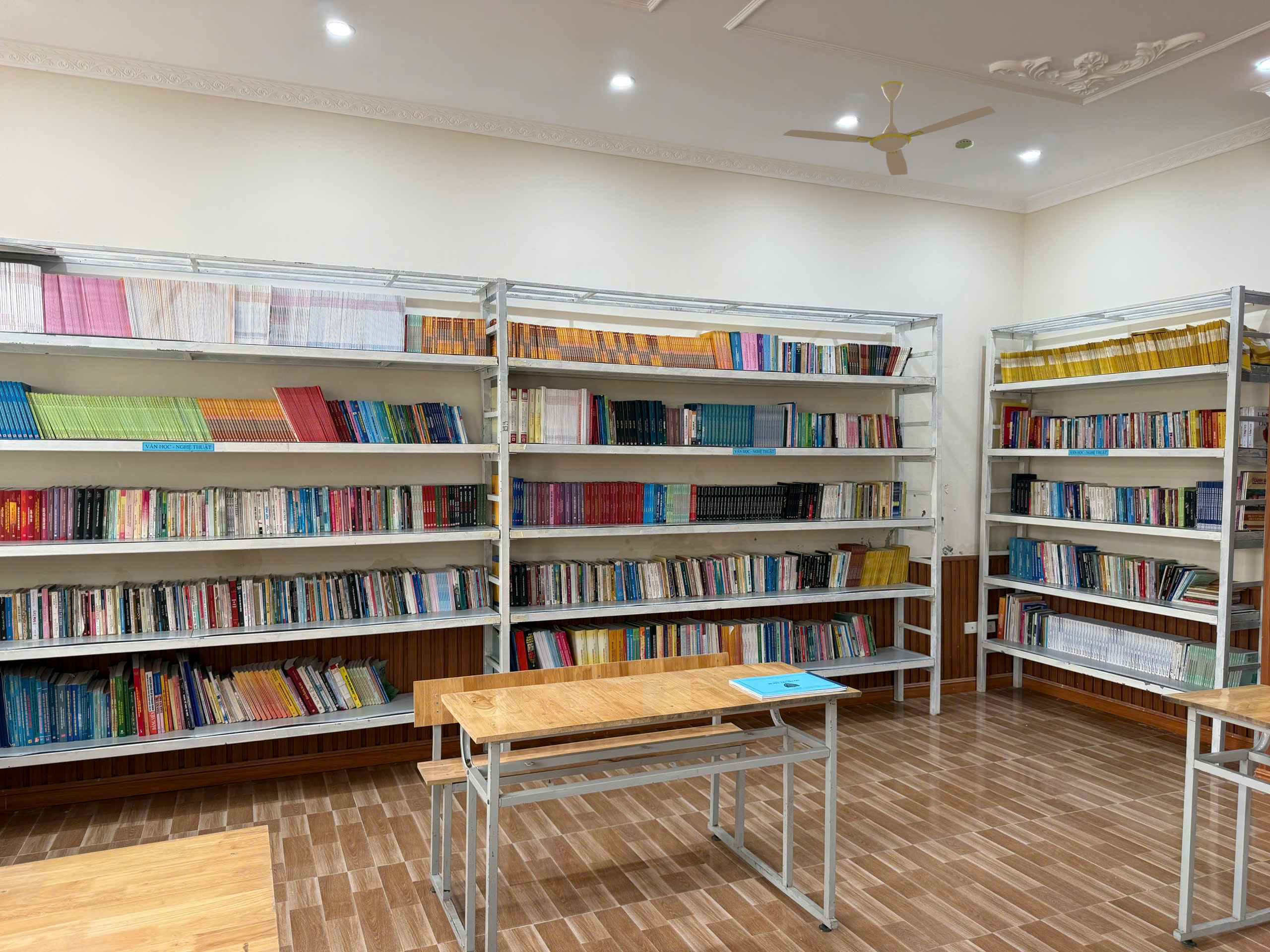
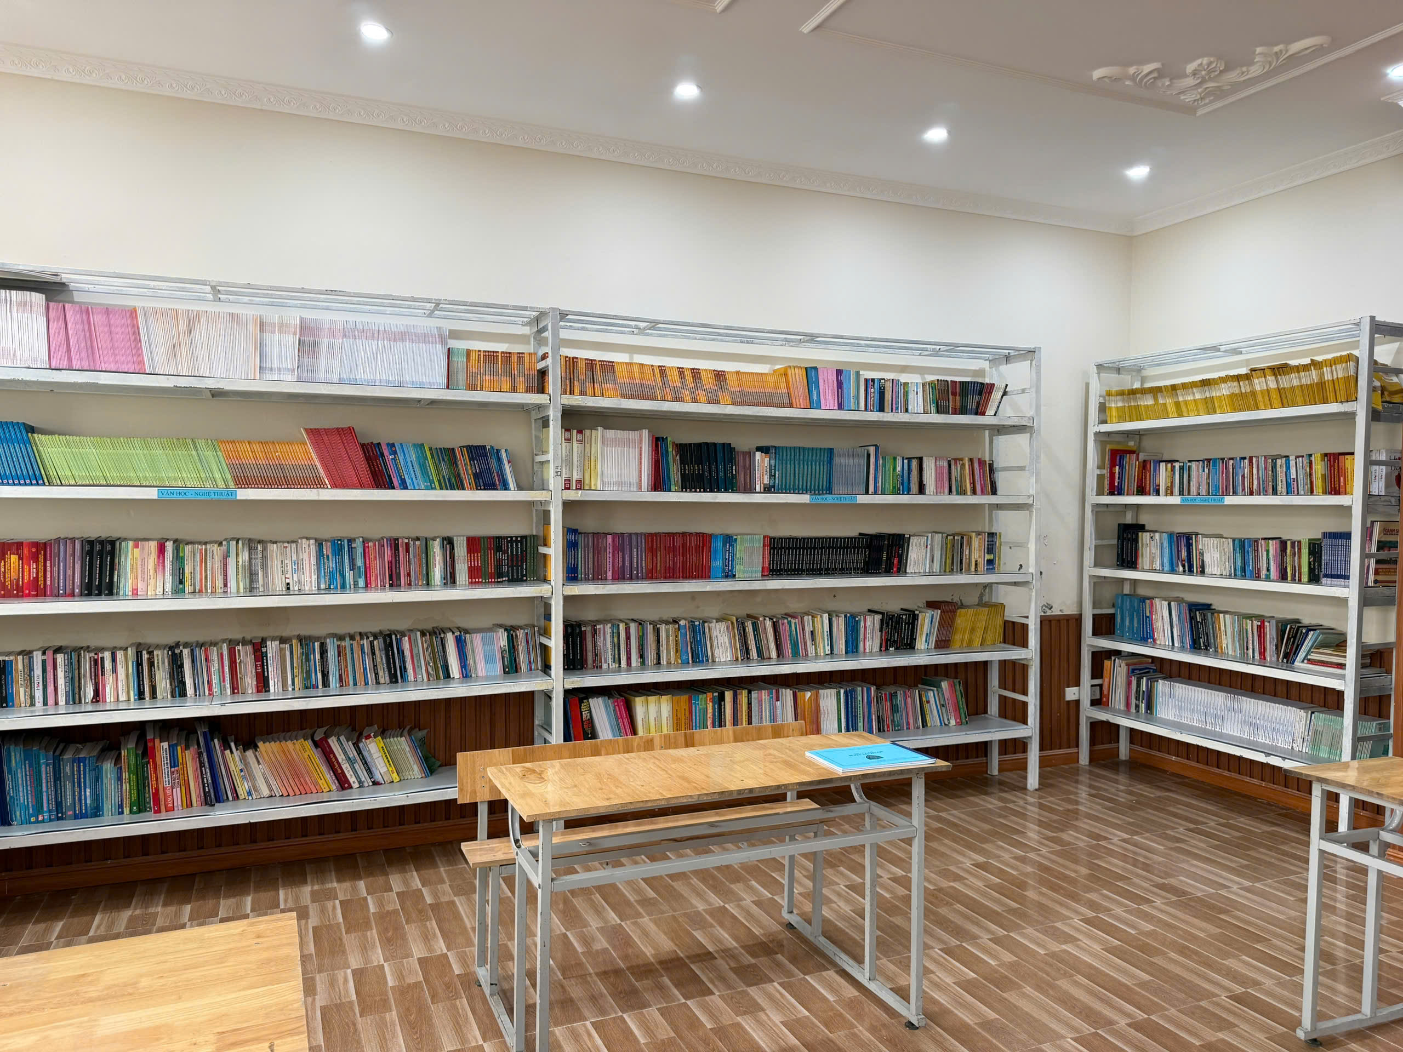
- smoke detector (964, 144)
- ceiling fan (886, 127)
